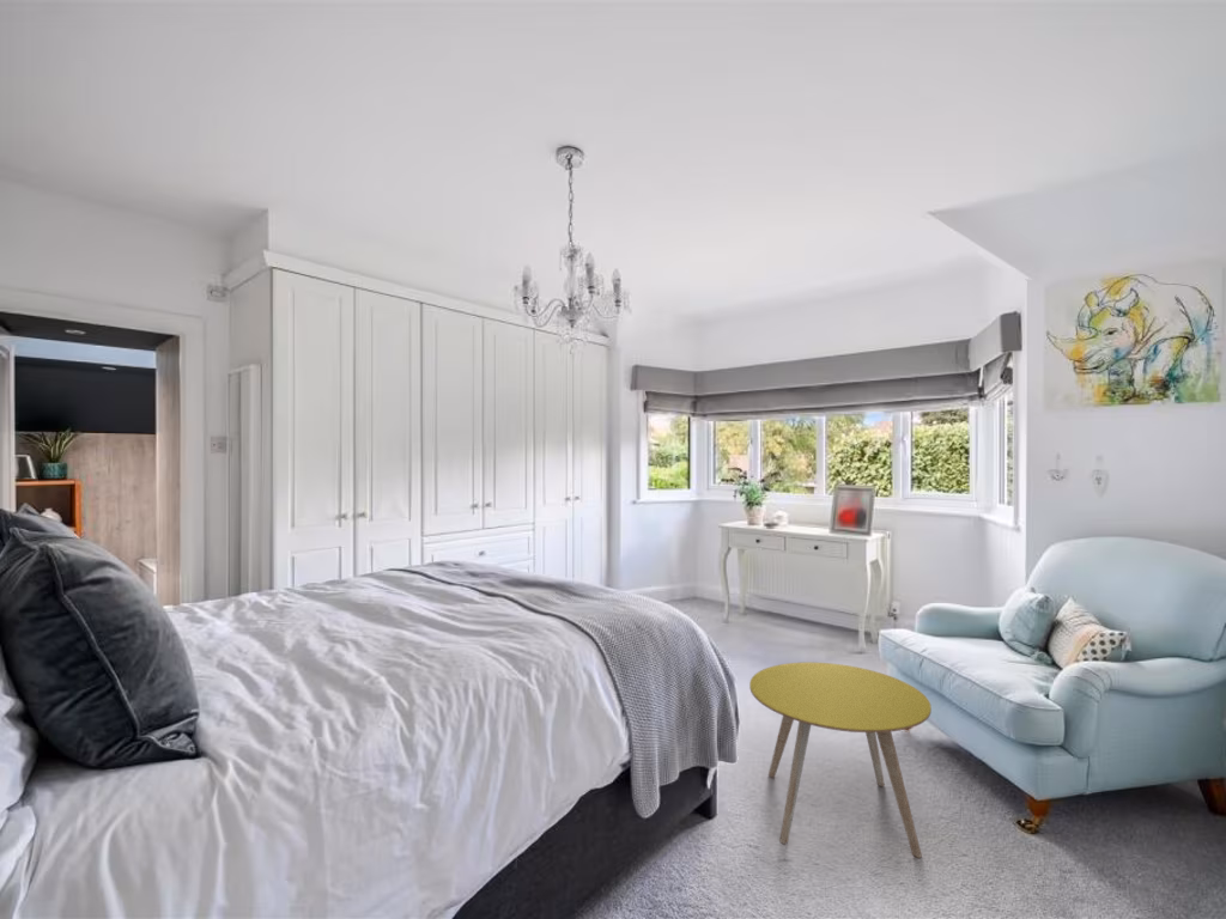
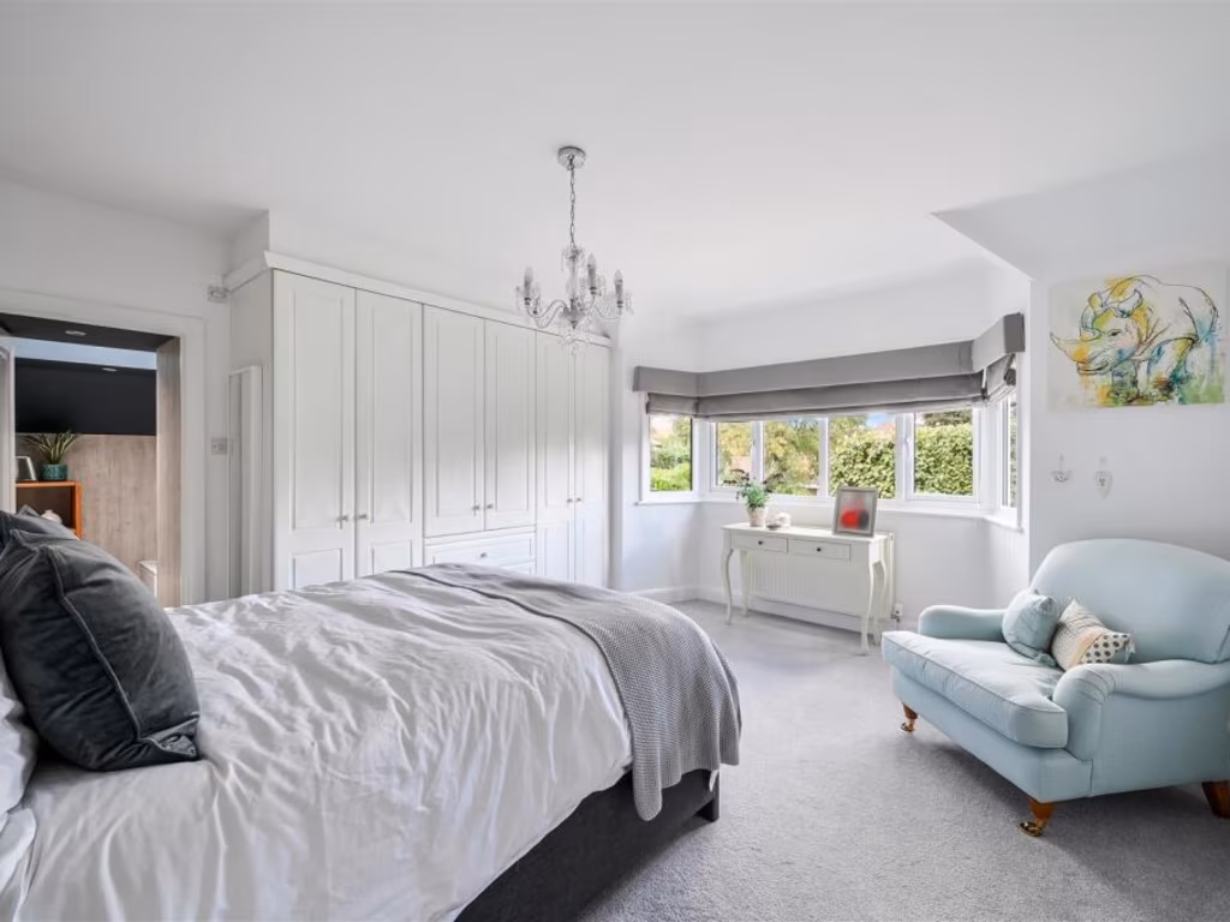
- side table (839, 730)
